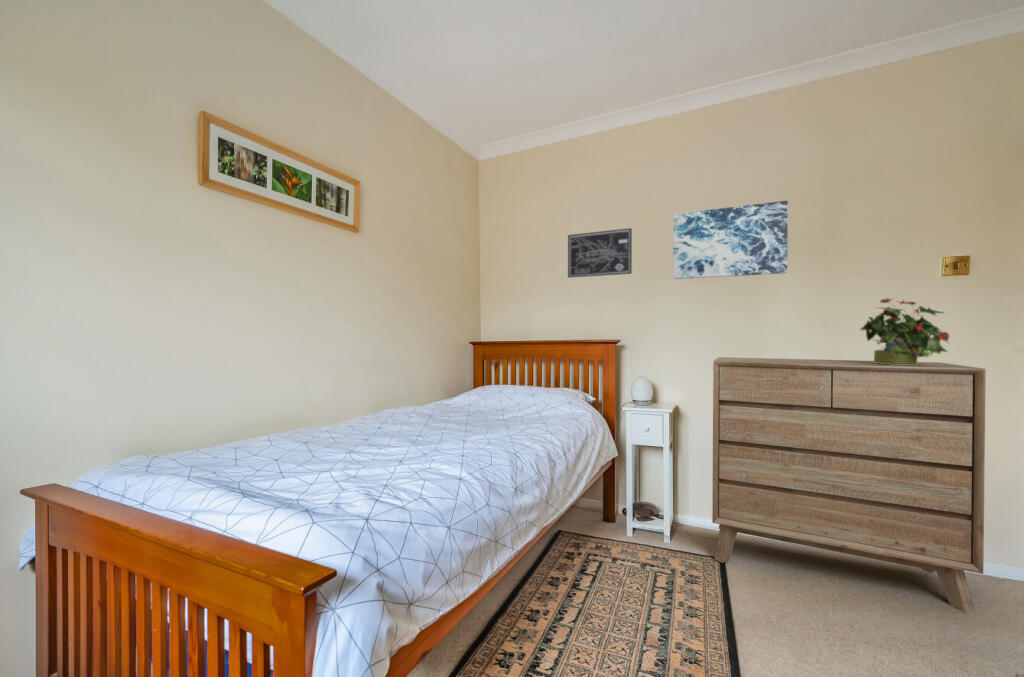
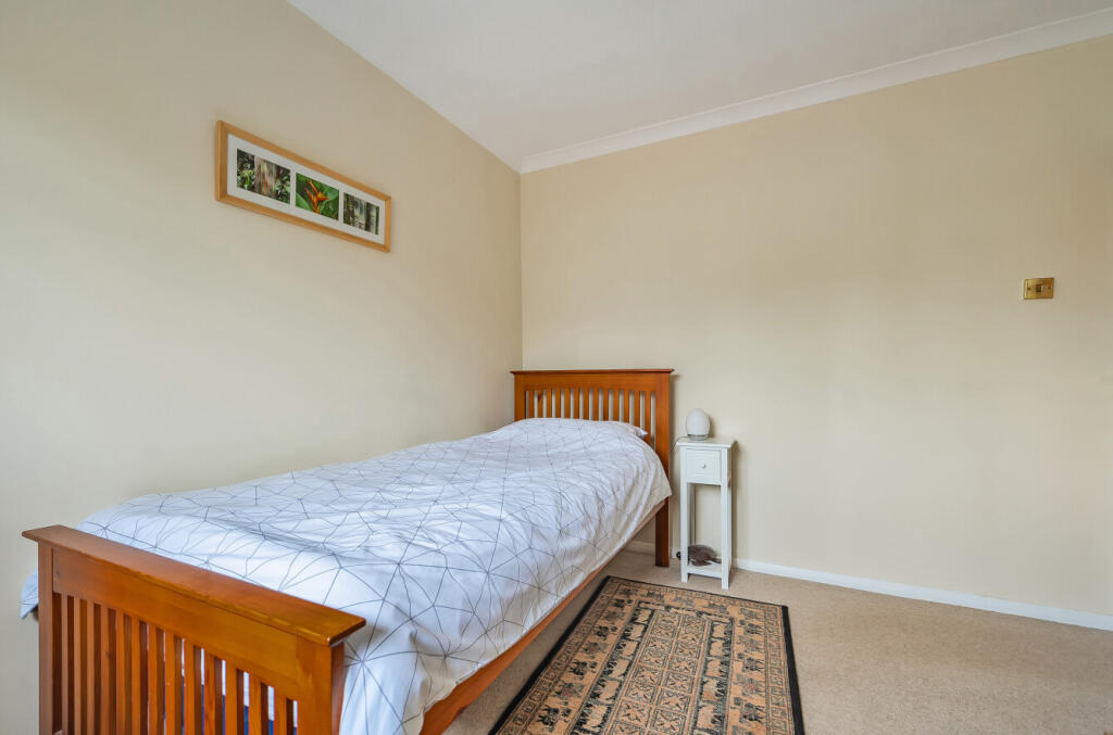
- wall art (598, 253)
- potted plant (906, 330)
- dresser (824, 463)
- wall art (727, 242)
